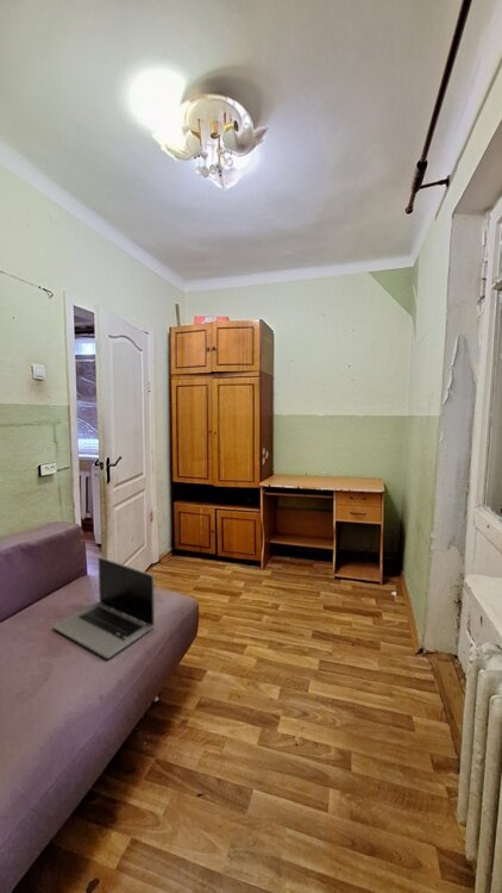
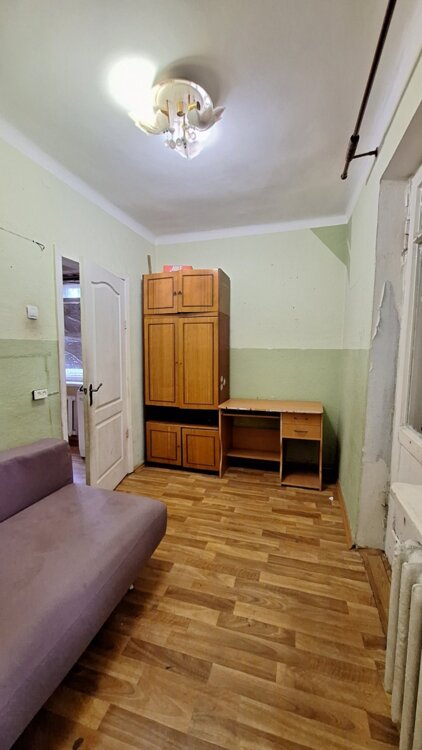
- laptop (102, 601)
